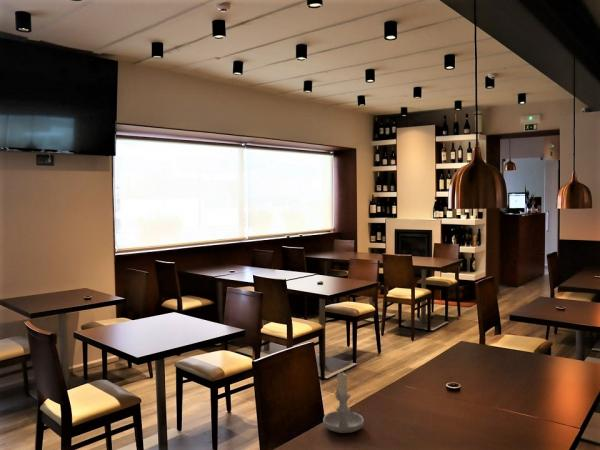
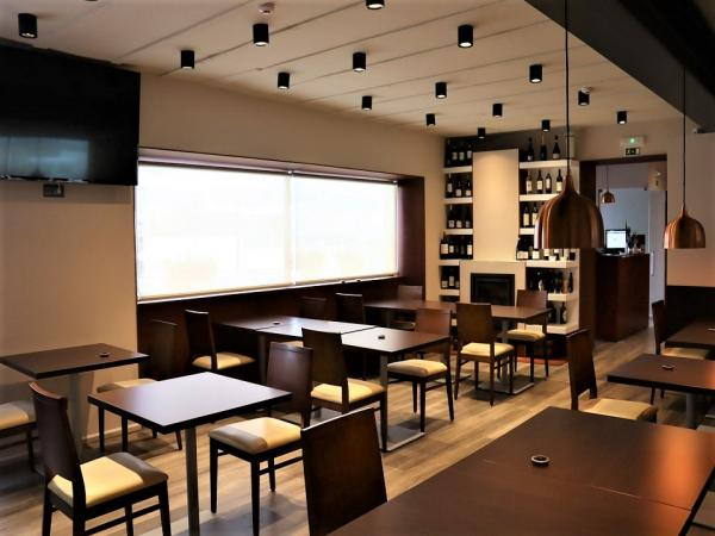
- candle (343, 399)
